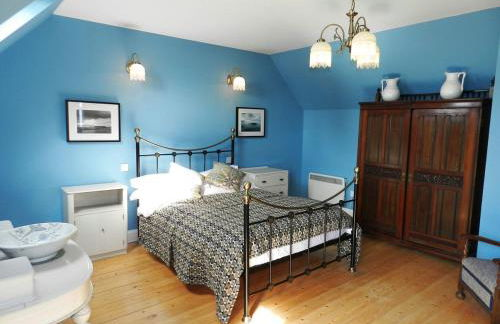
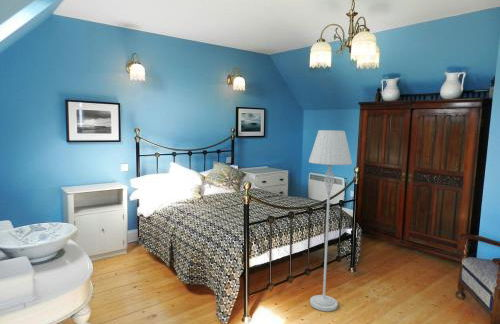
+ floor lamp (327, 219)
